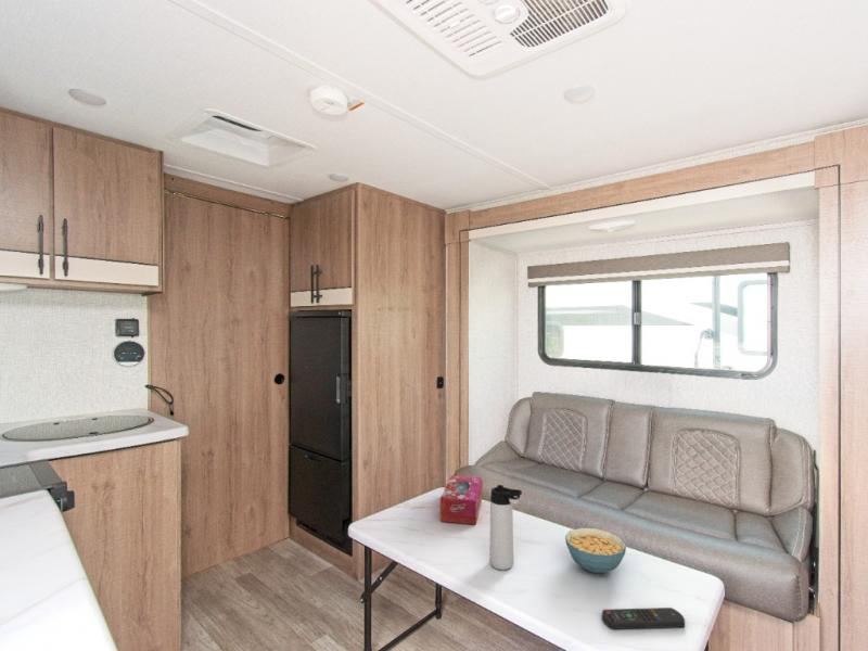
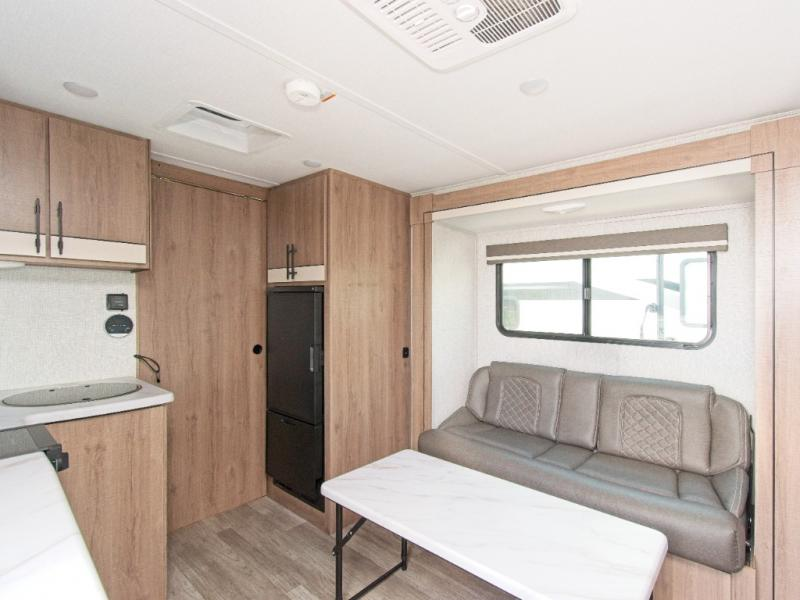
- tissue box (462, 498)
- cereal bowl (595, 554)
- thermos bottle (506, 527)
- remote control (642, 617)
